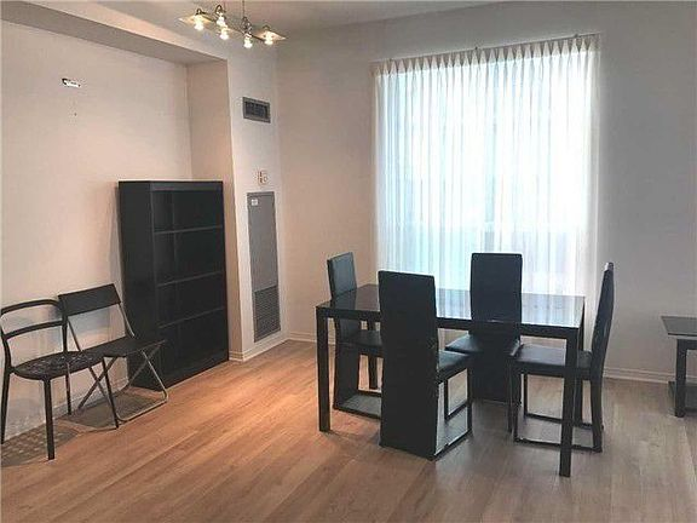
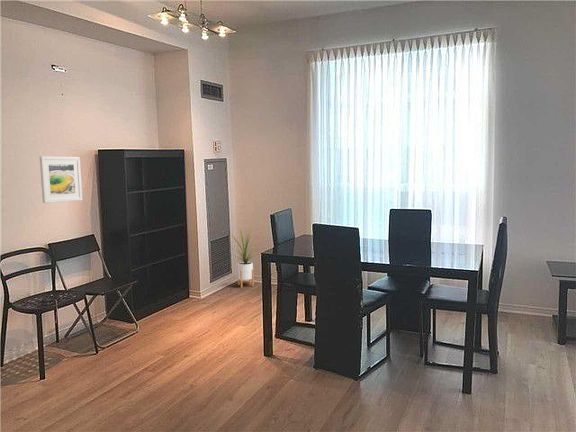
+ house plant (245, 256)
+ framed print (61, 179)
